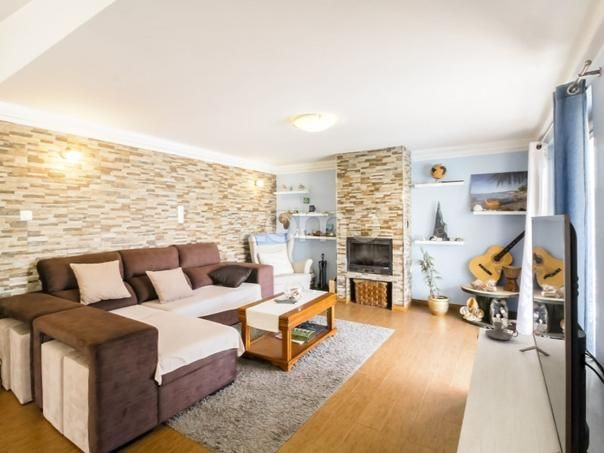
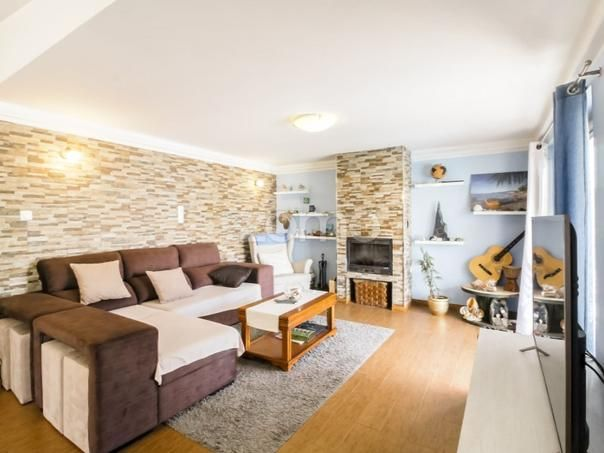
- candle holder (501, 330)
